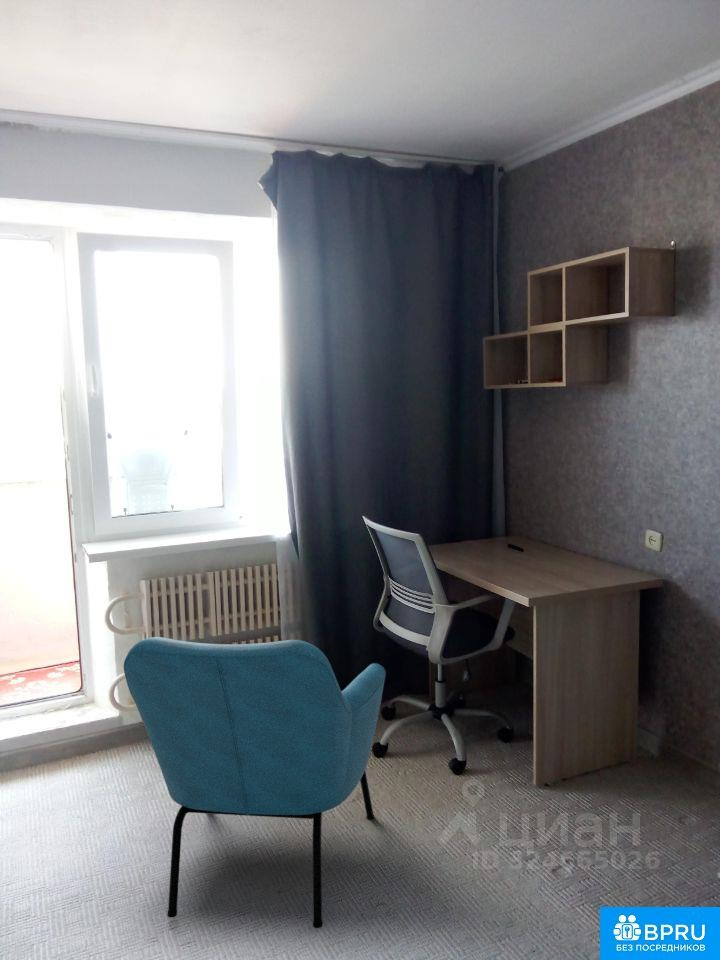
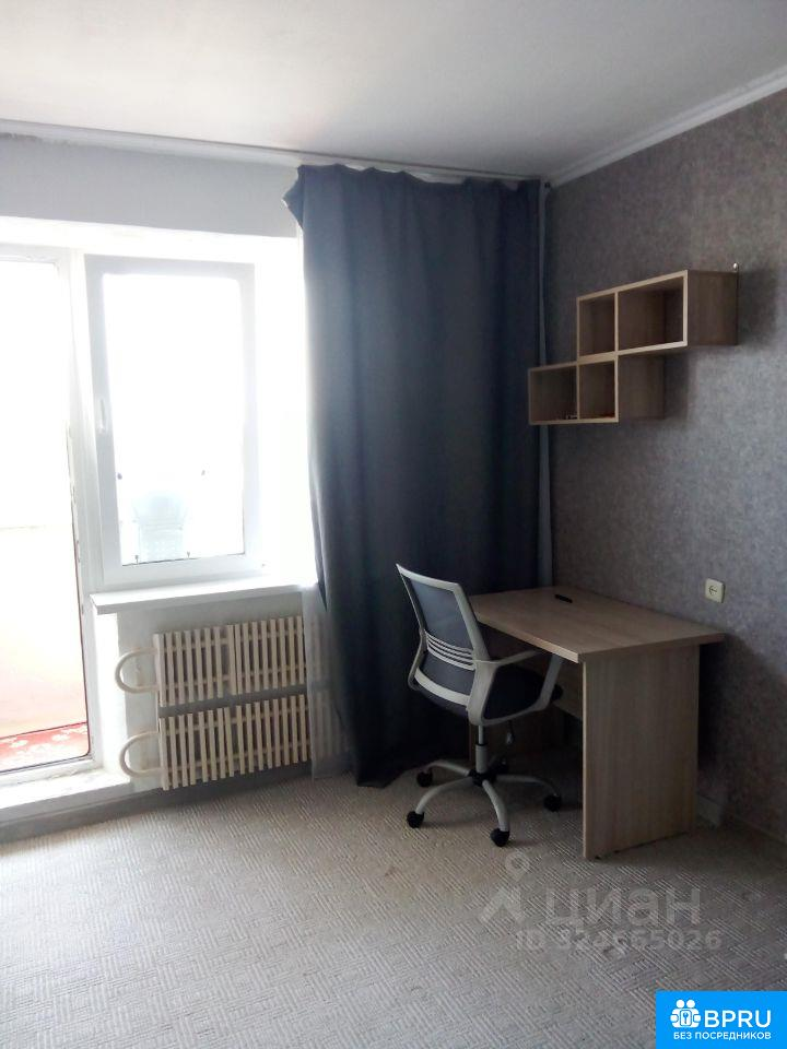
- armchair (260, 741)
